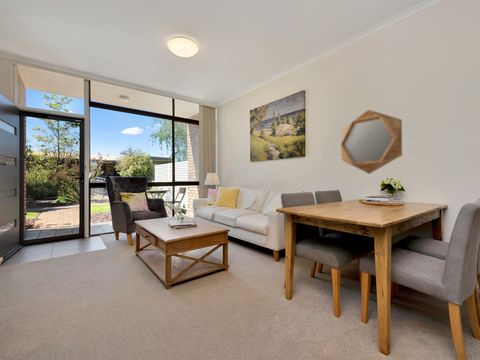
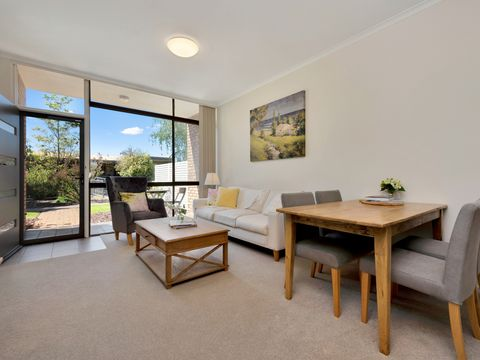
- home mirror (367, 141)
